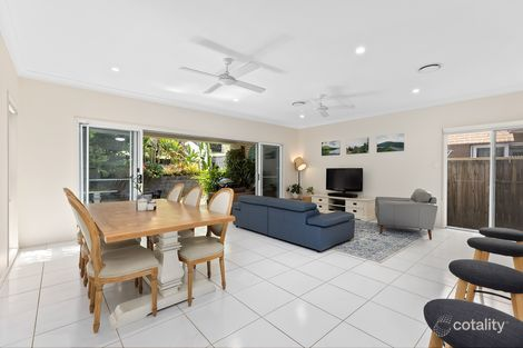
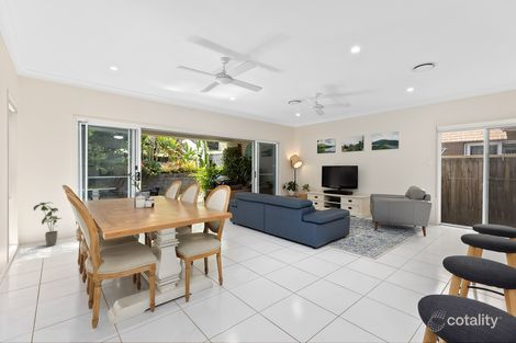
+ house plant (47, 224)
